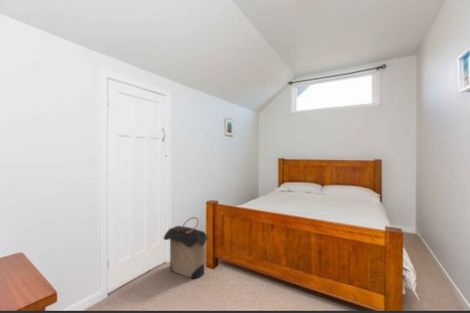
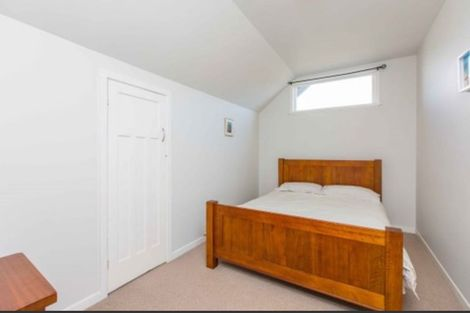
- laundry hamper (185, 244)
